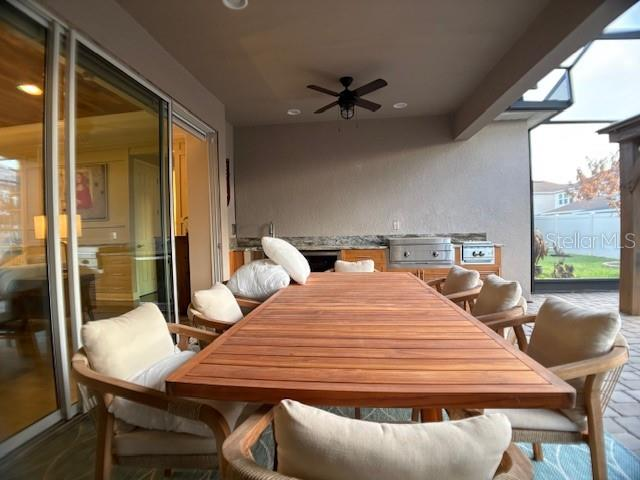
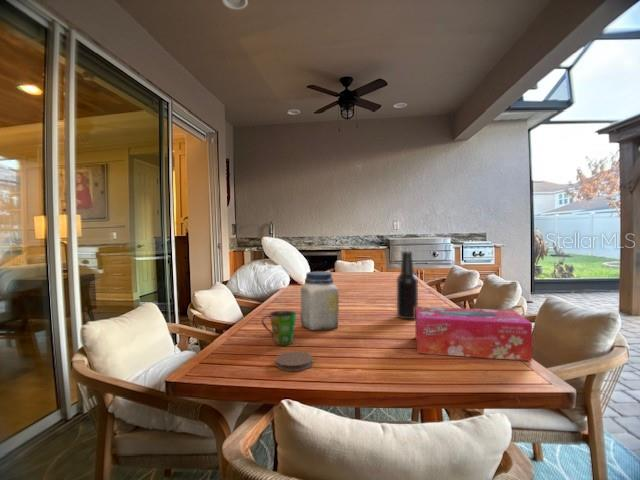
+ beer bottle (407, 284)
+ cup (279, 328)
+ coaster (294, 360)
+ tissue box (467, 330)
+ jar (319, 299)
